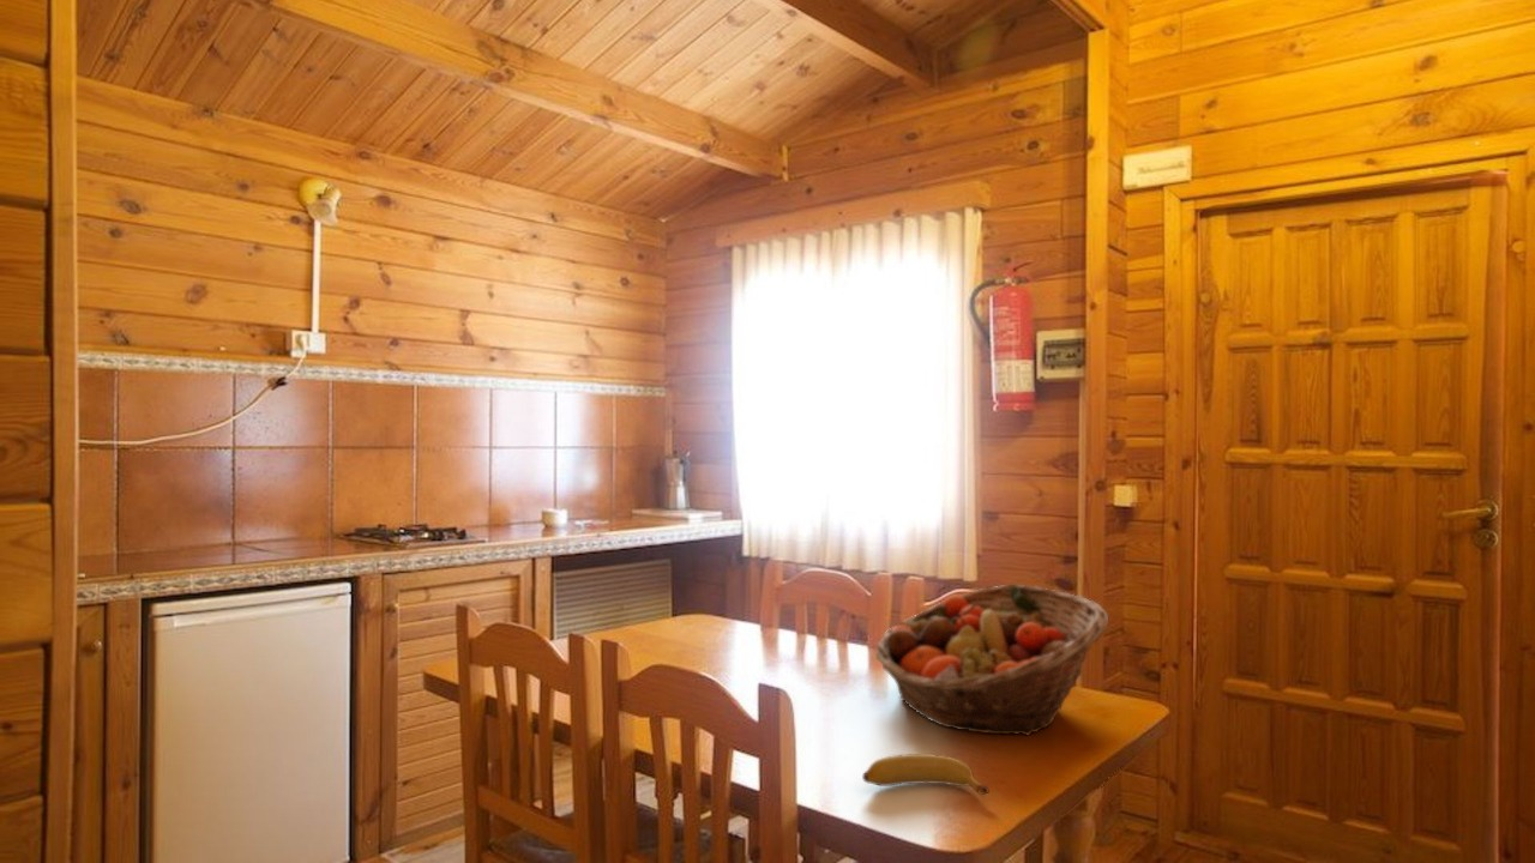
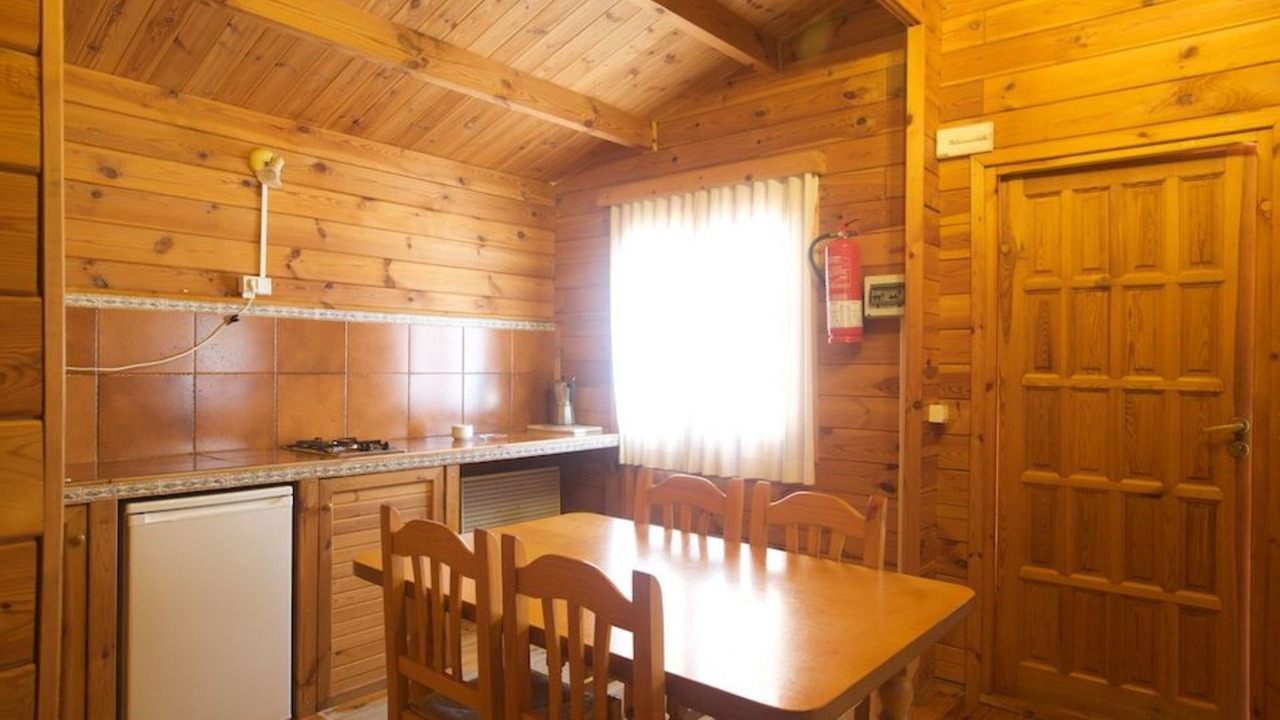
- fruit basket (986, 651)
- banana (920, 776)
